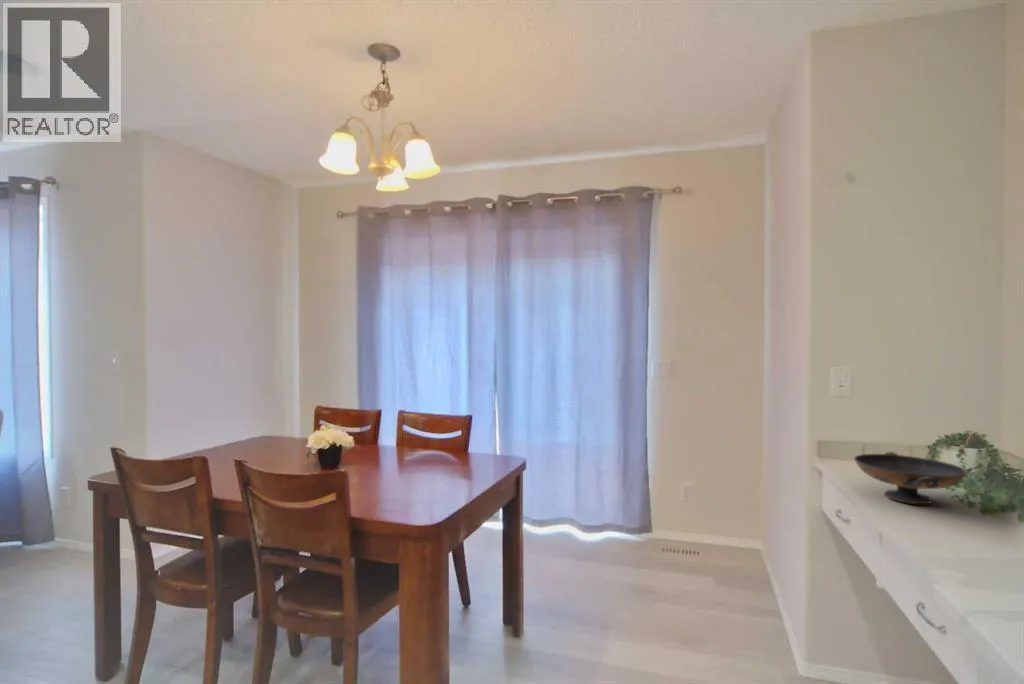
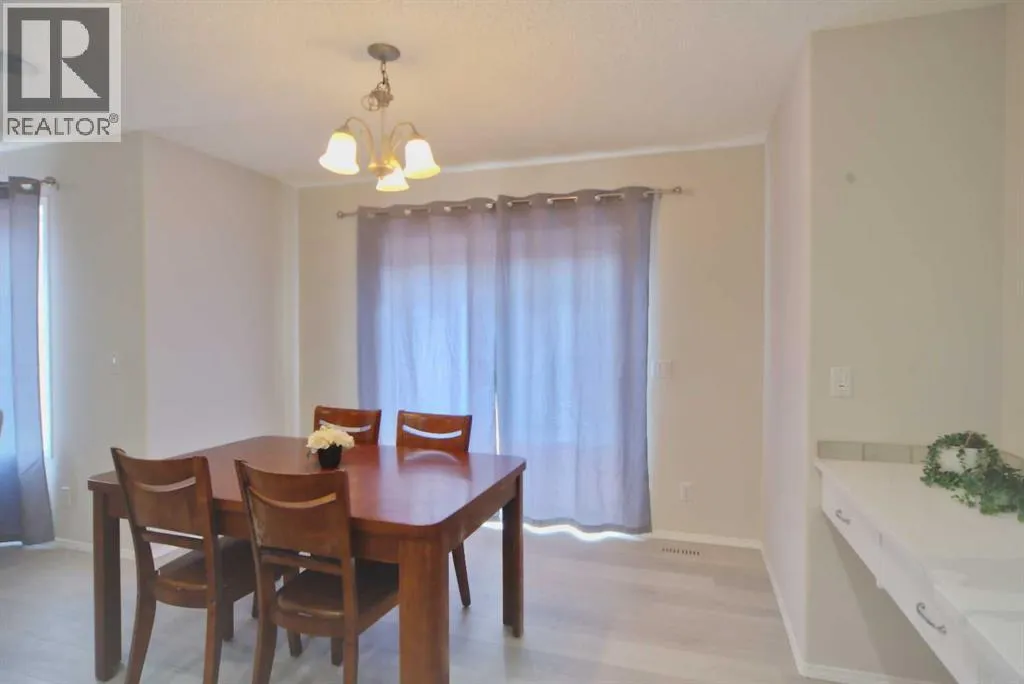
- decorative bowl (907, 480)
